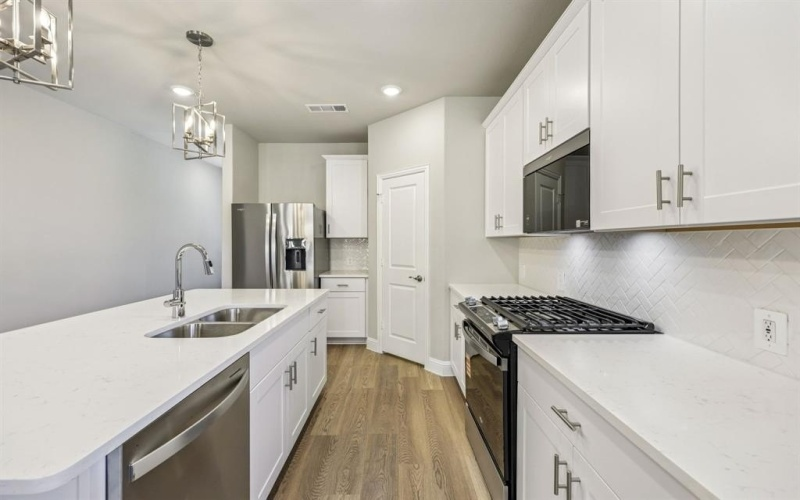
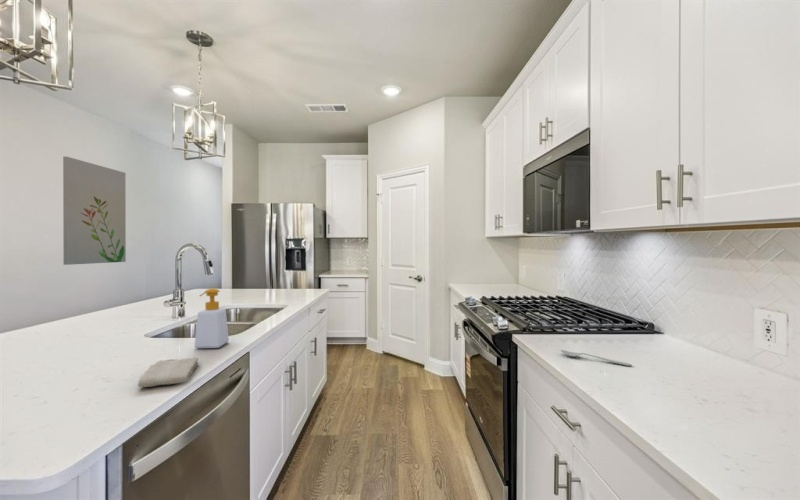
+ wall art (97, 214)
+ soap bottle (209, 318)
+ spoon (594, 356)
+ washcloth (171, 370)
